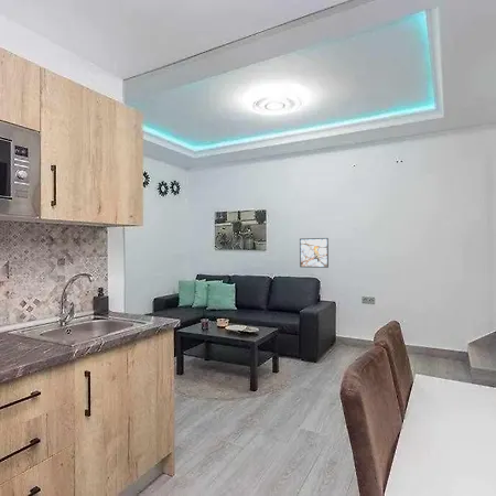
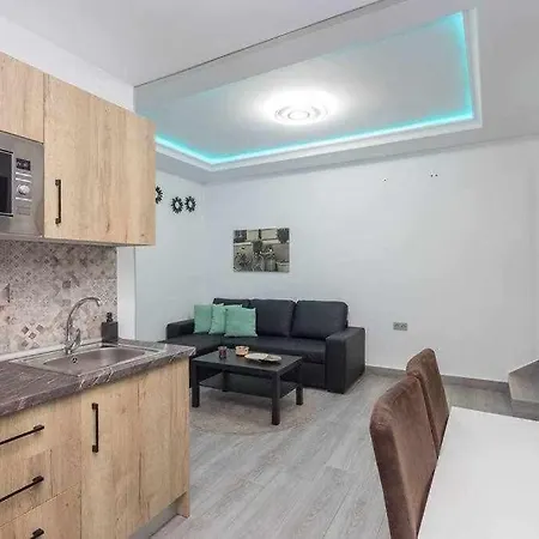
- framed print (313, 252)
